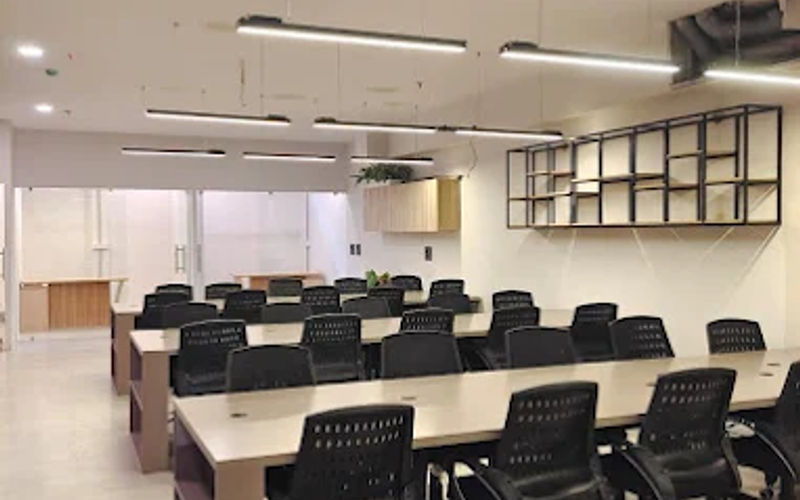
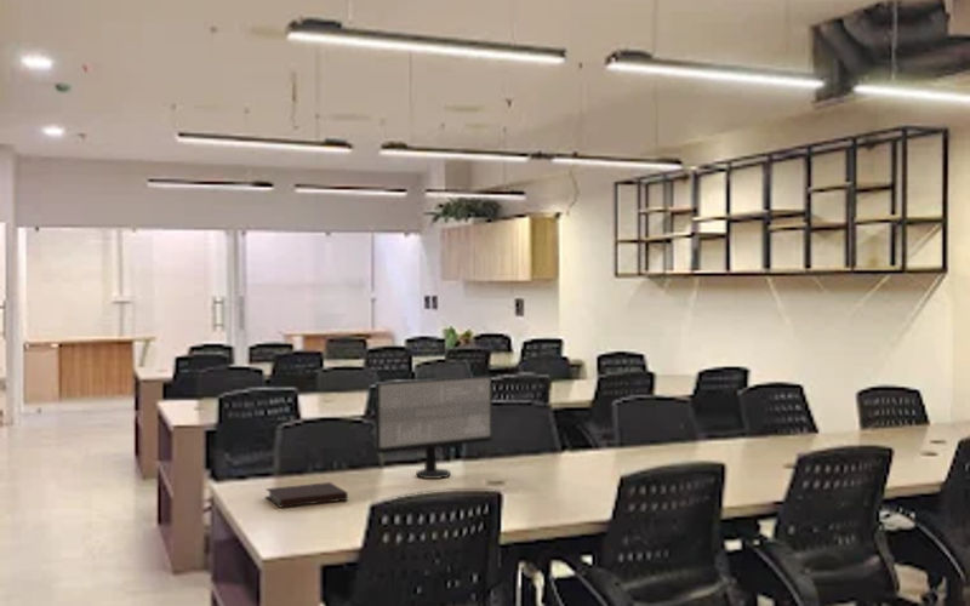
+ computer monitor (433, 427)
+ notebook (306, 494)
